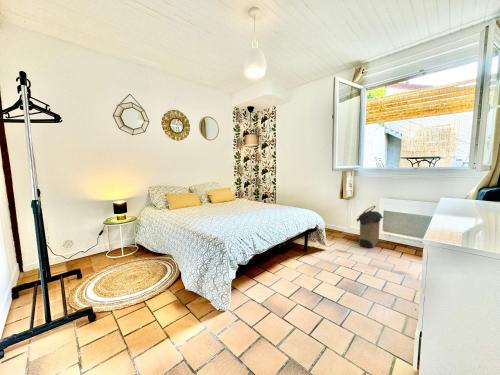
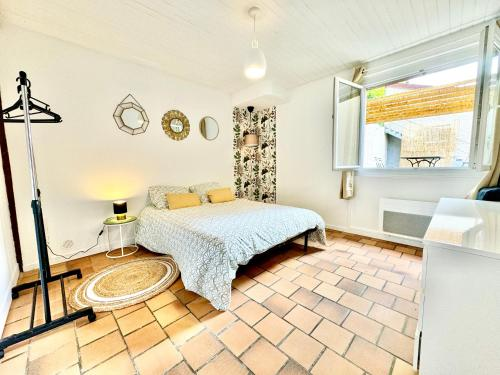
- laundry hamper (369, 223)
